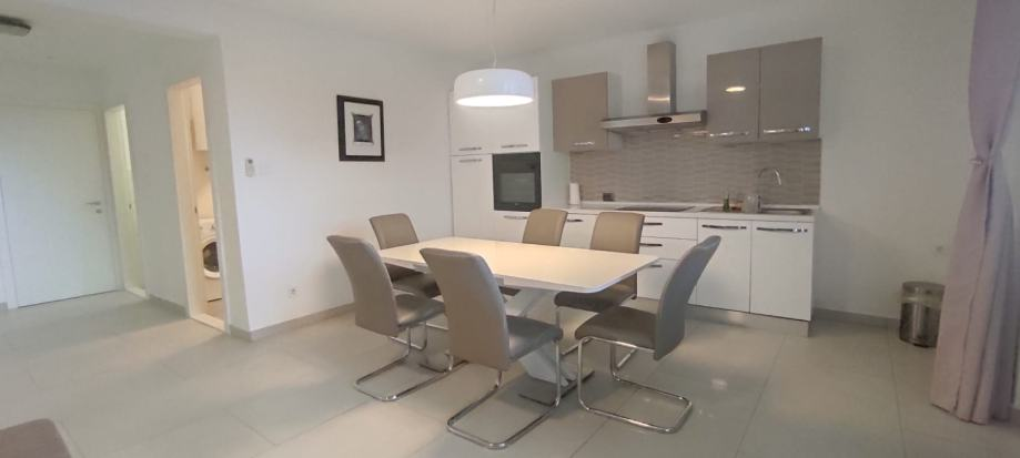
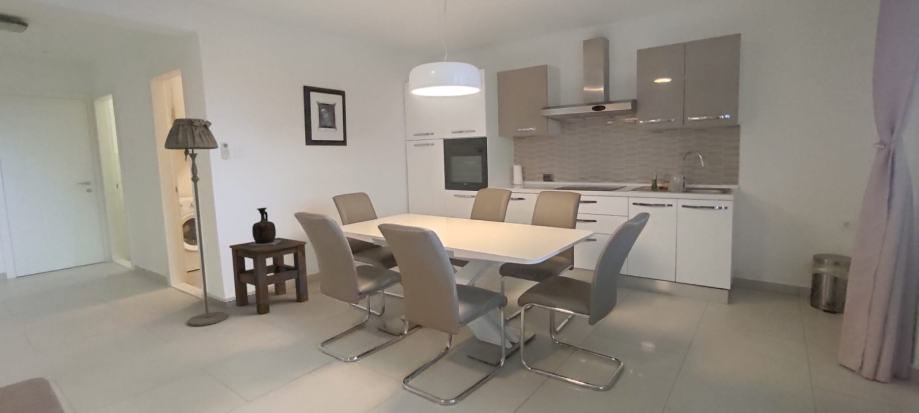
+ vase (263, 225)
+ floor lamp (198, 221)
+ side table (270, 273)
